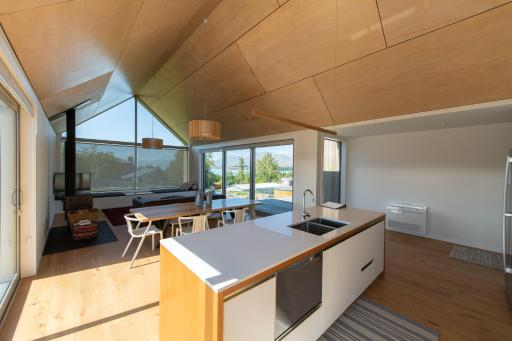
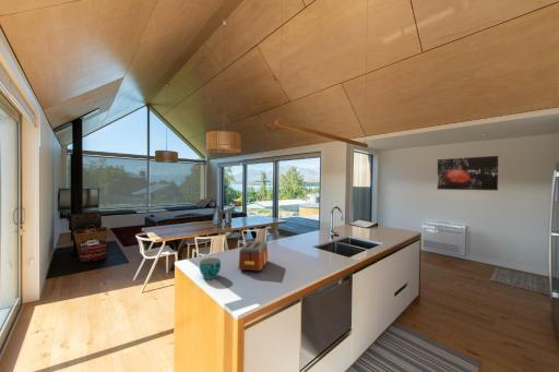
+ cup (211, 268)
+ toaster (253, 254)
+ wall art (465, 173)
